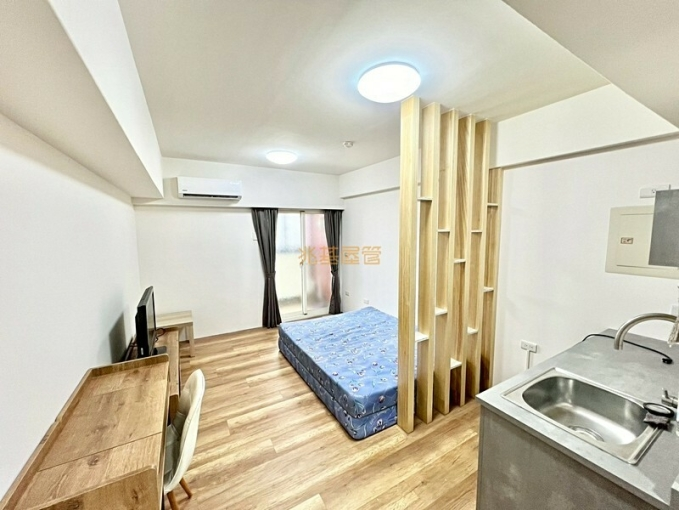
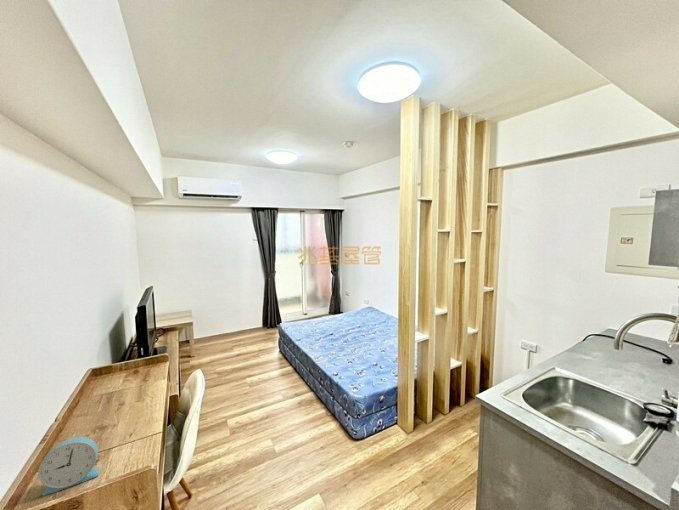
+ alarm clock (71, 459)
